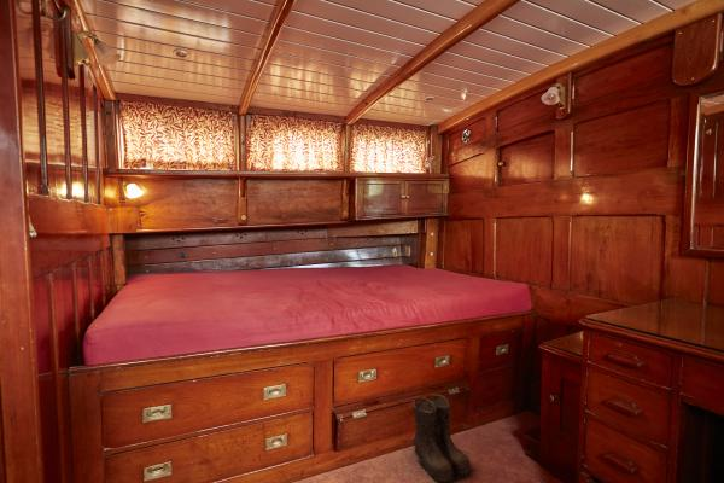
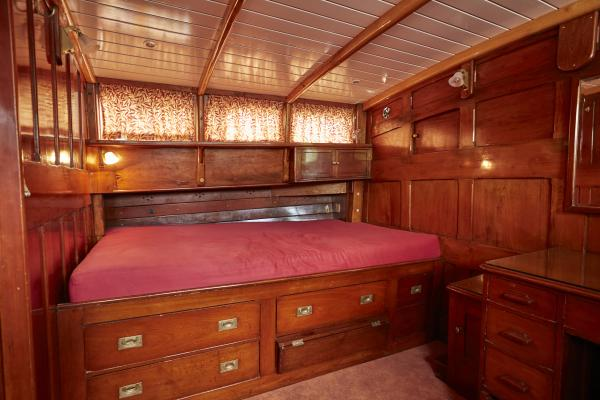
- boots (439, 435)
